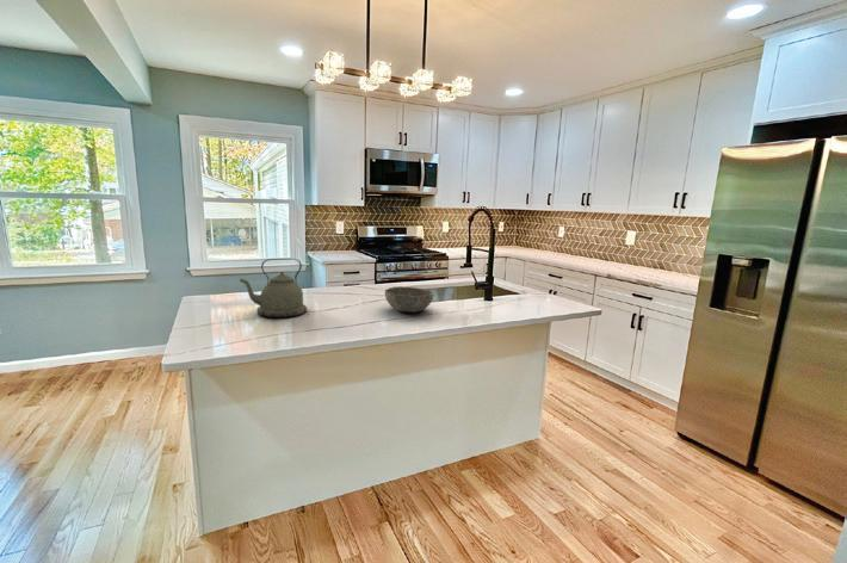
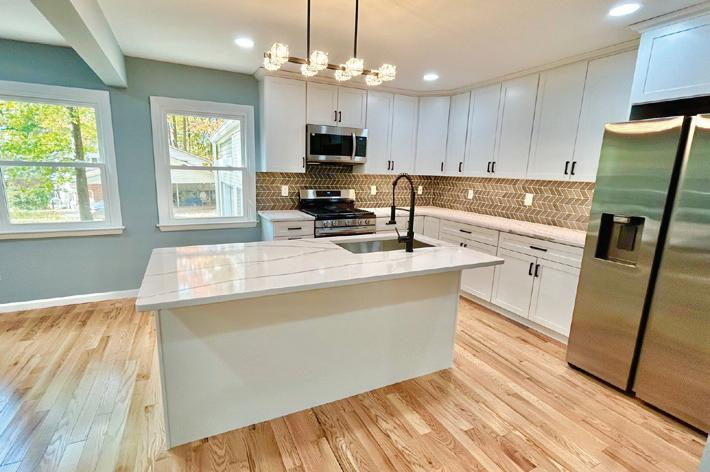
- kettle (279, 285)
- bowl (408, 301)
